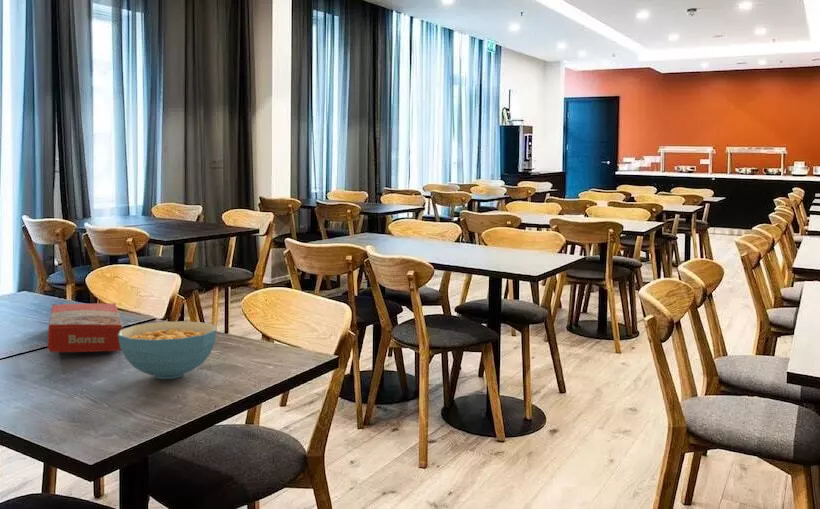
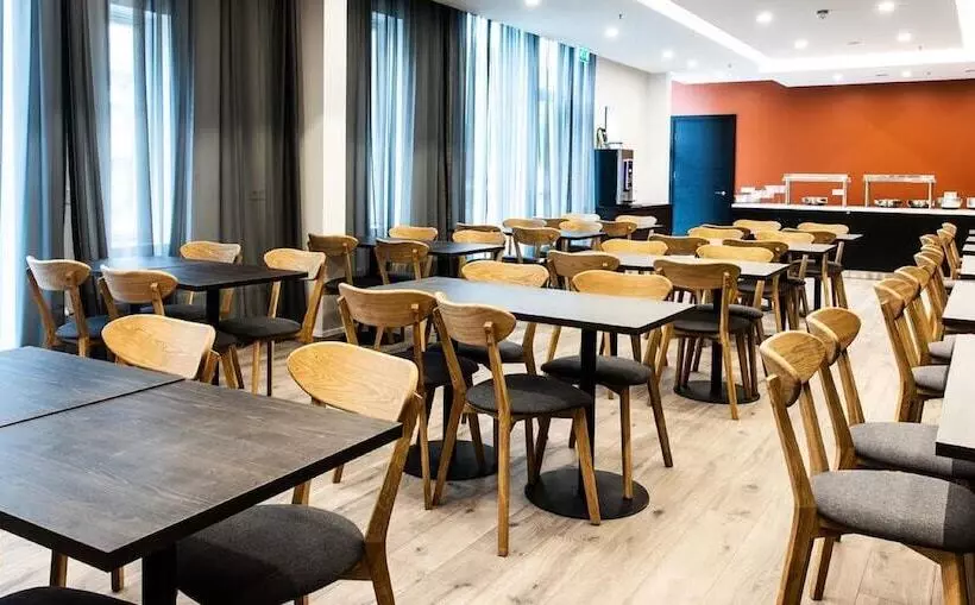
- cereal bowl (168, 352)
- macaroni box (84, 325)
